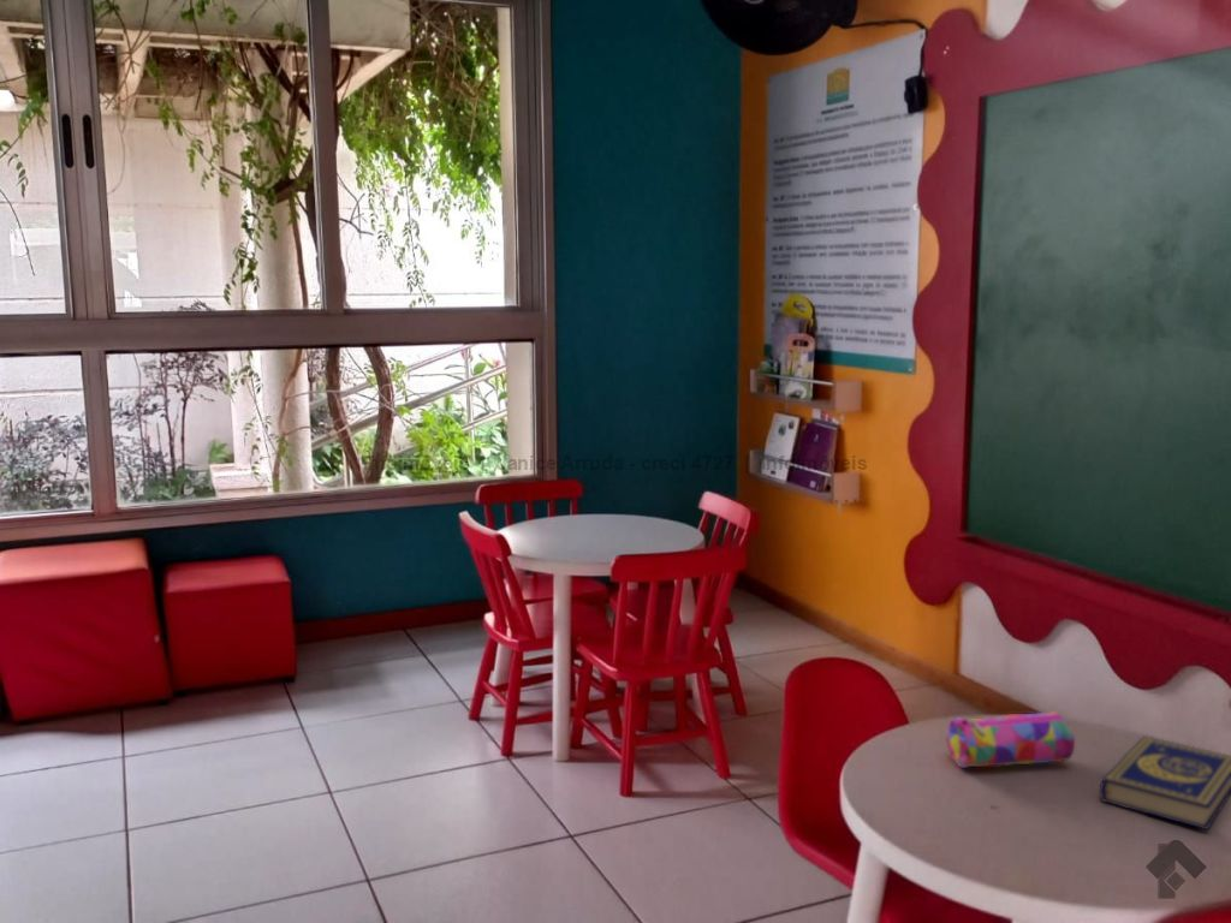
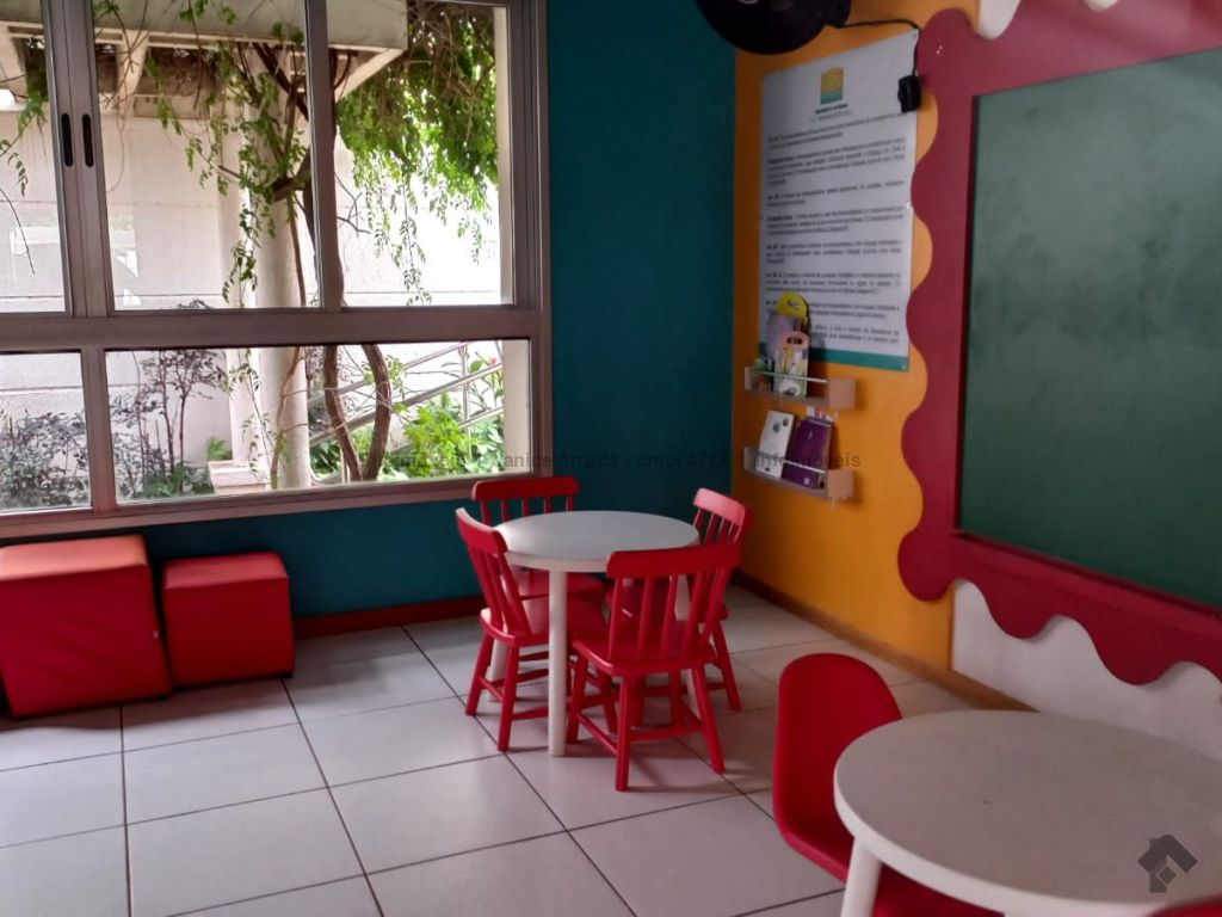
- pencil case (1009, 739)
- book (1171, 780)
